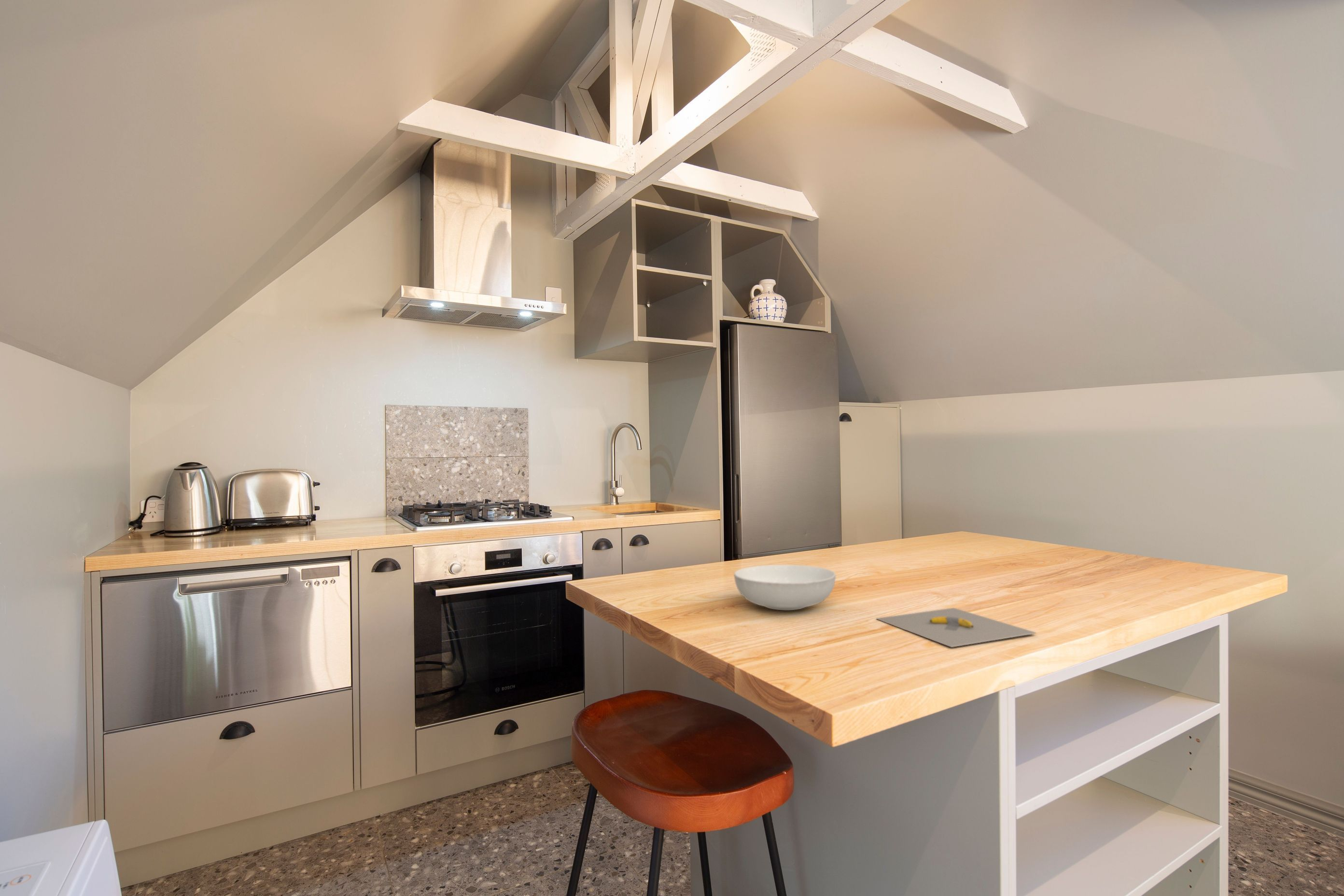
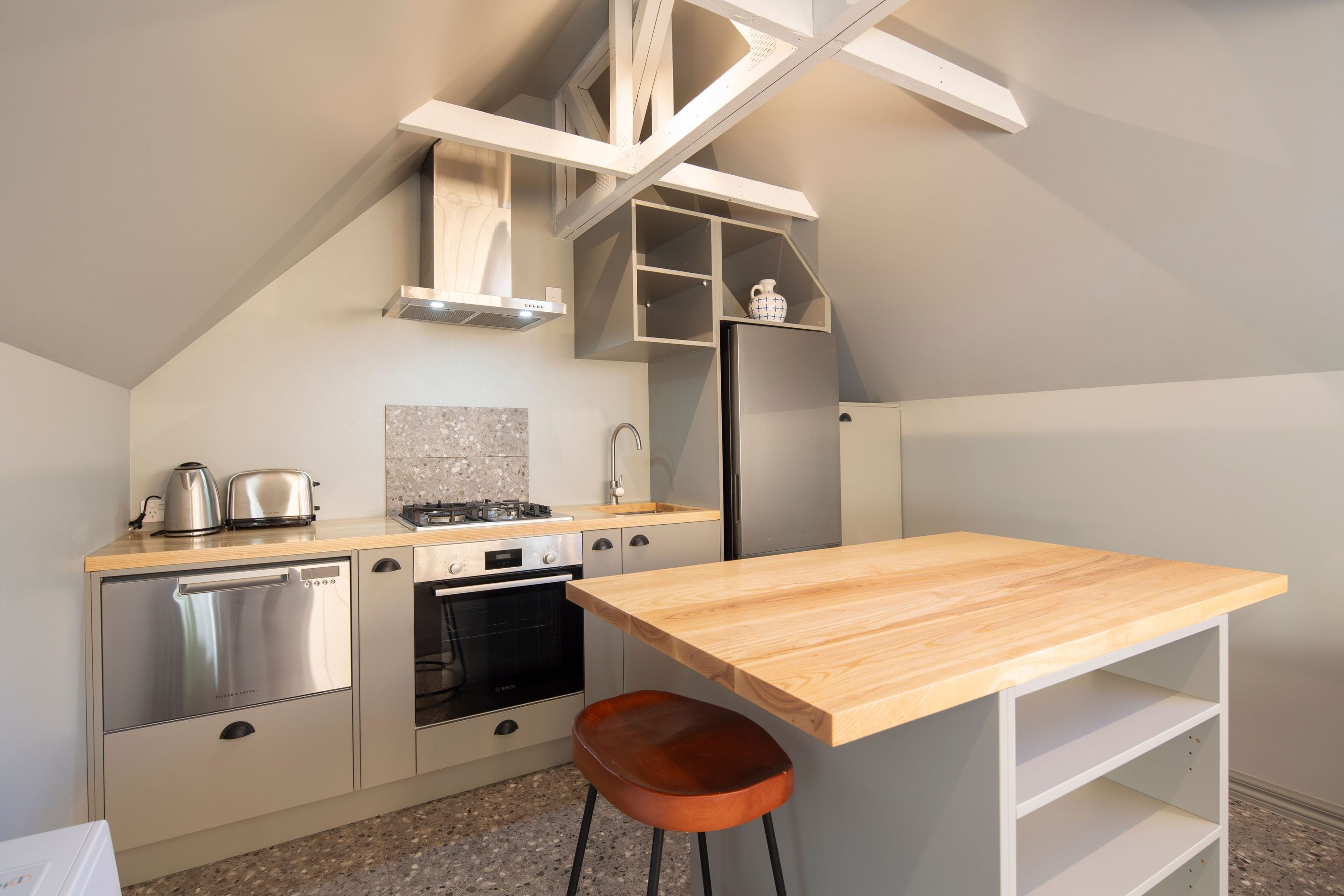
- banana (952, 622)
- serving bowl (784, 588)
